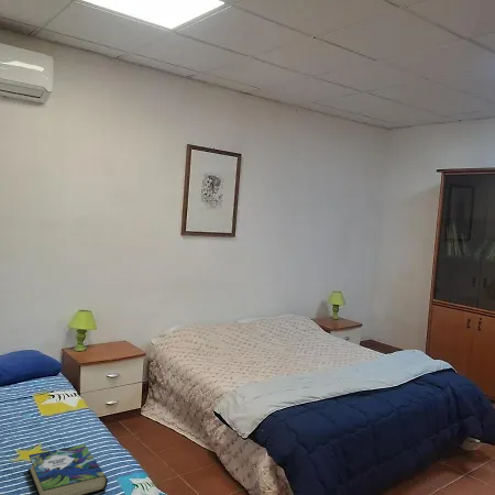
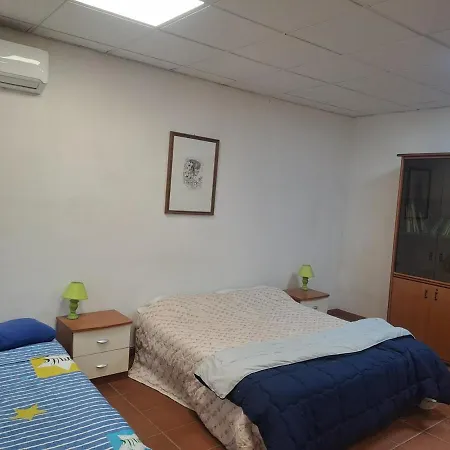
- book (66, 472)
